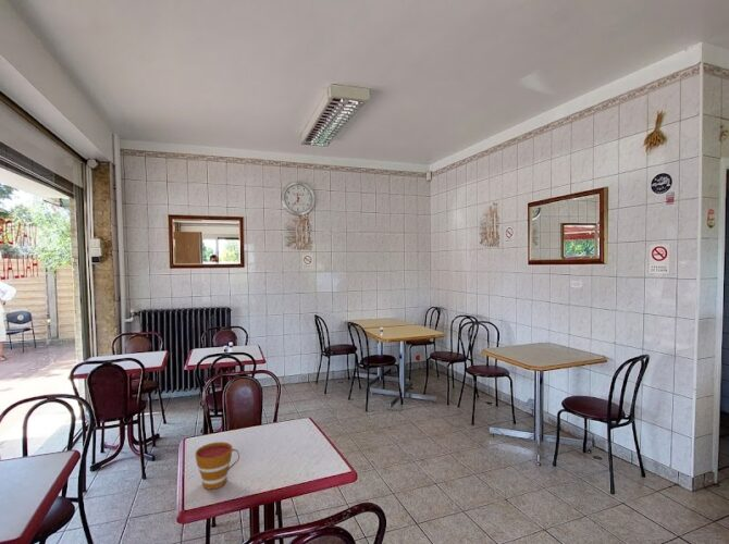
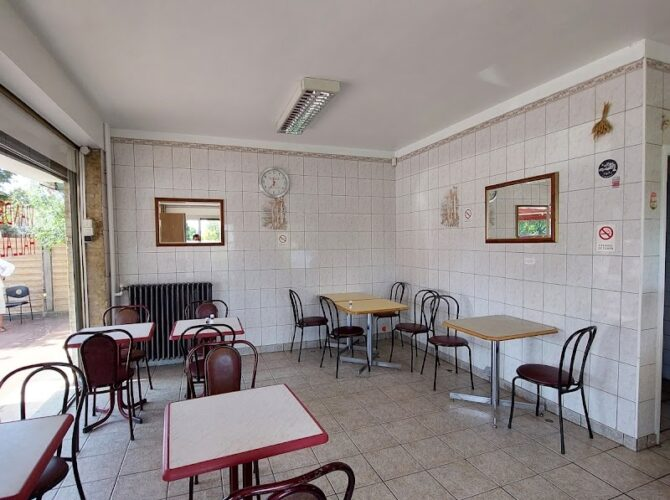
- cup (218, 465)
